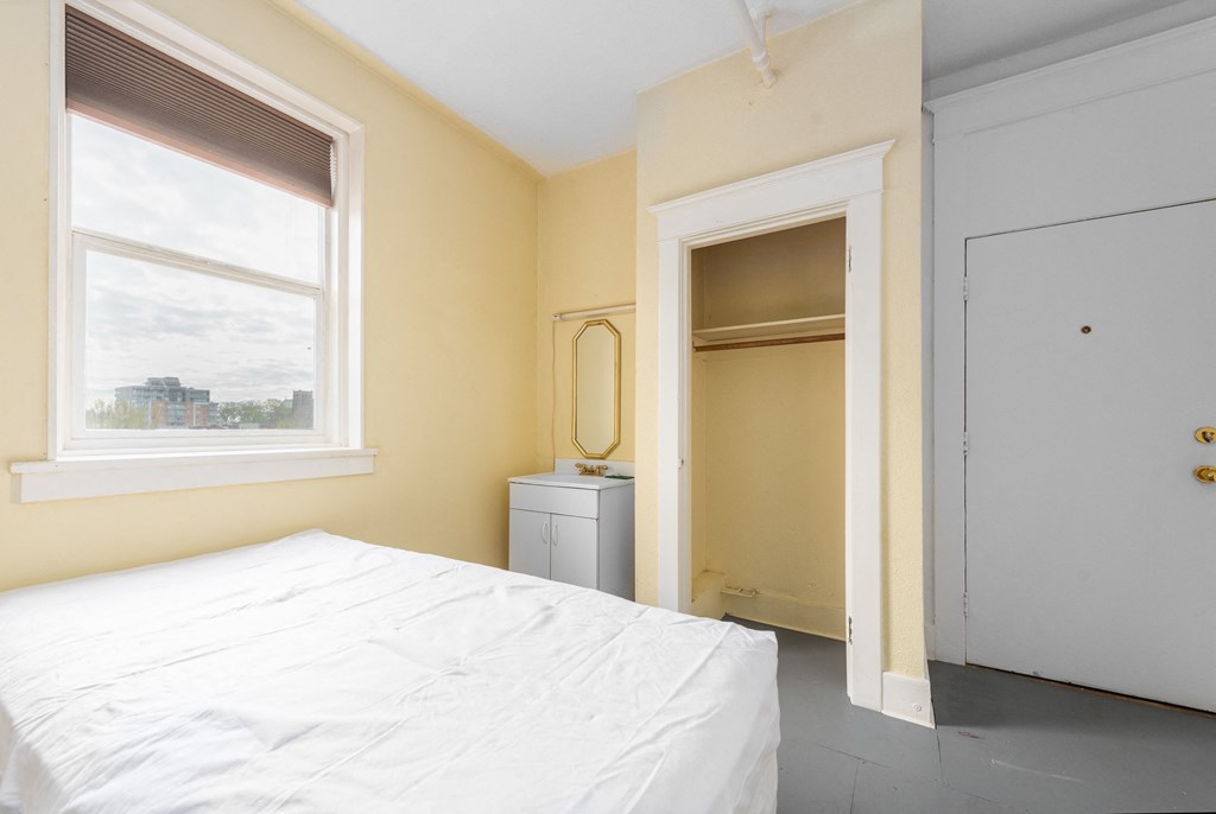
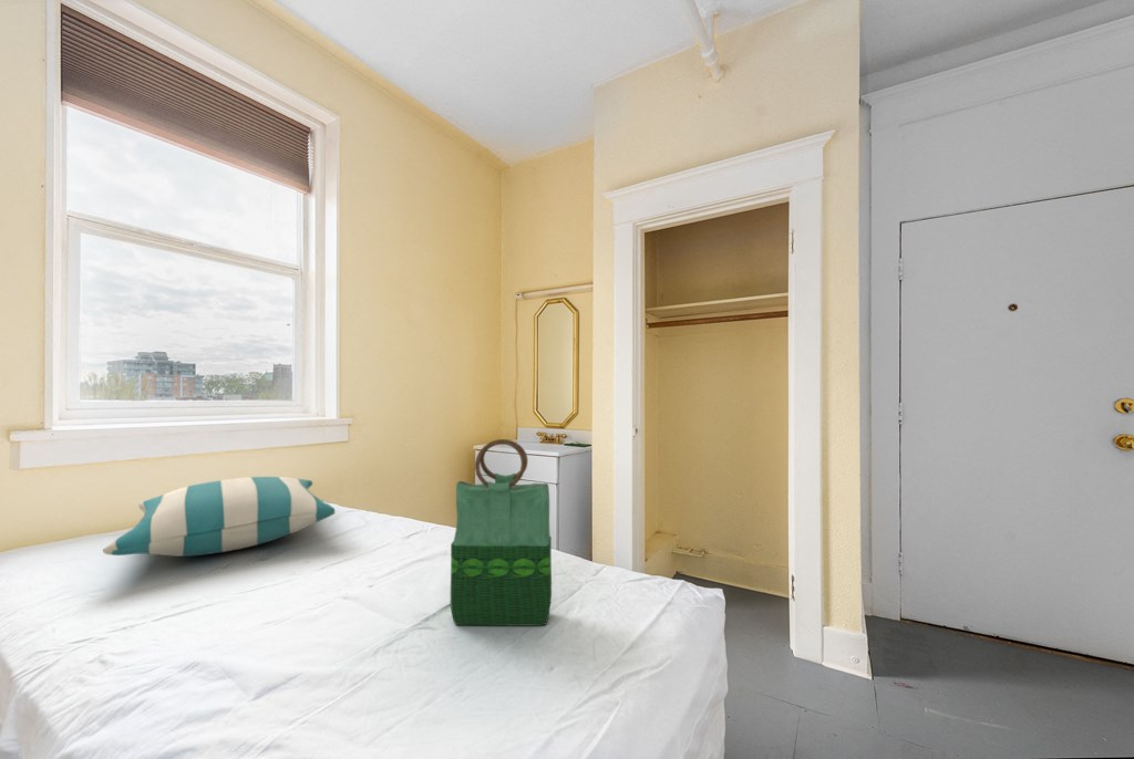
+ pillow (233, 510)
+ tote bag (502, 528)
